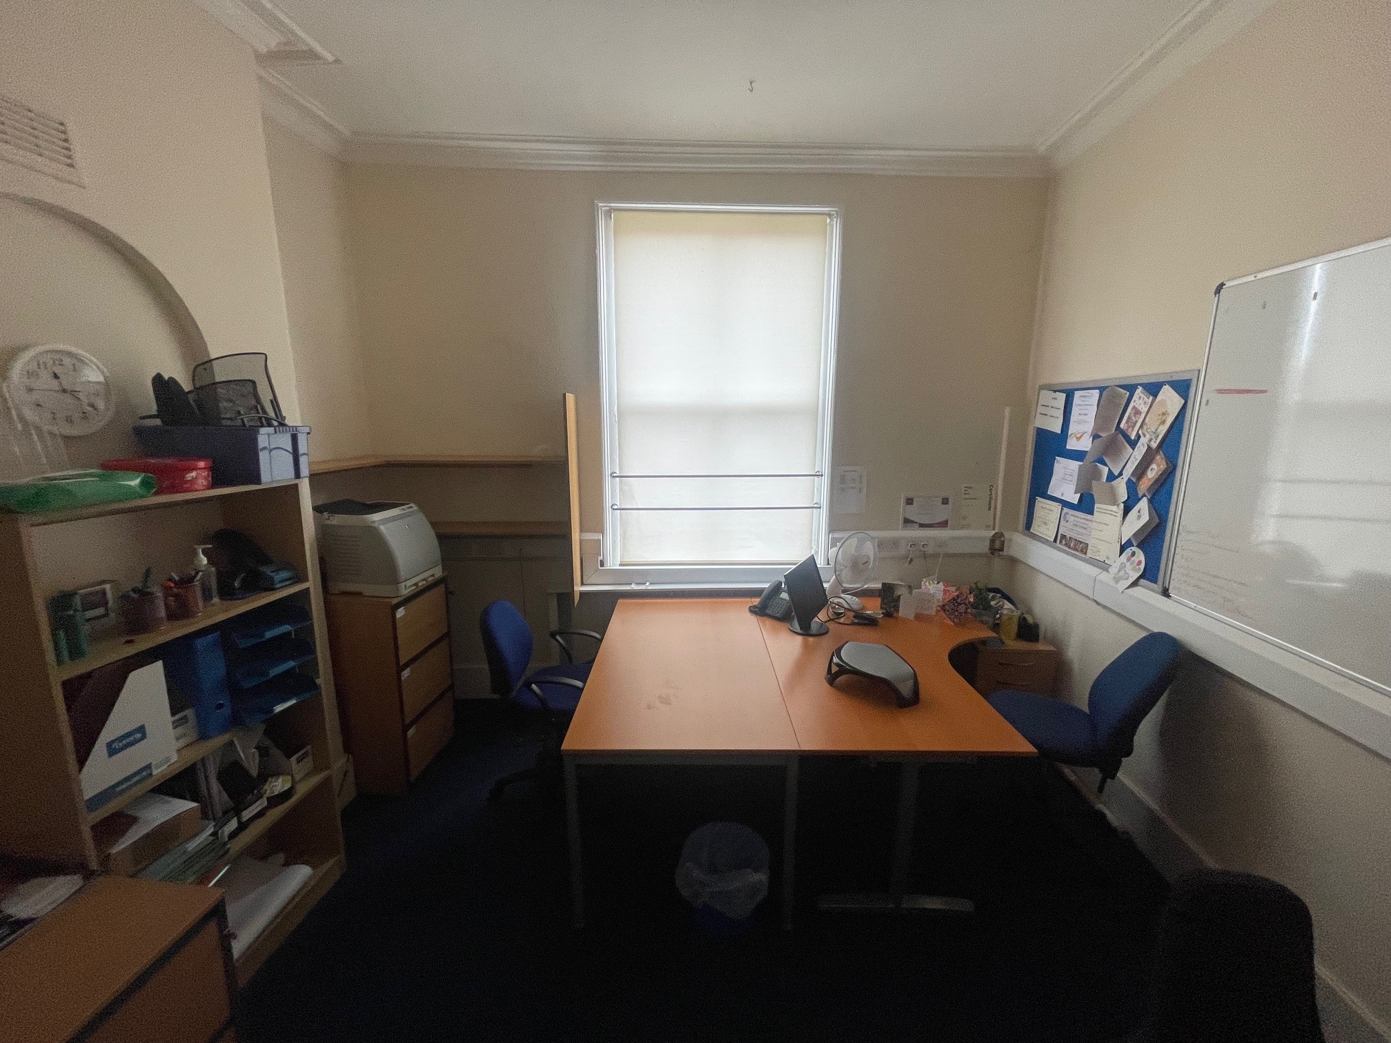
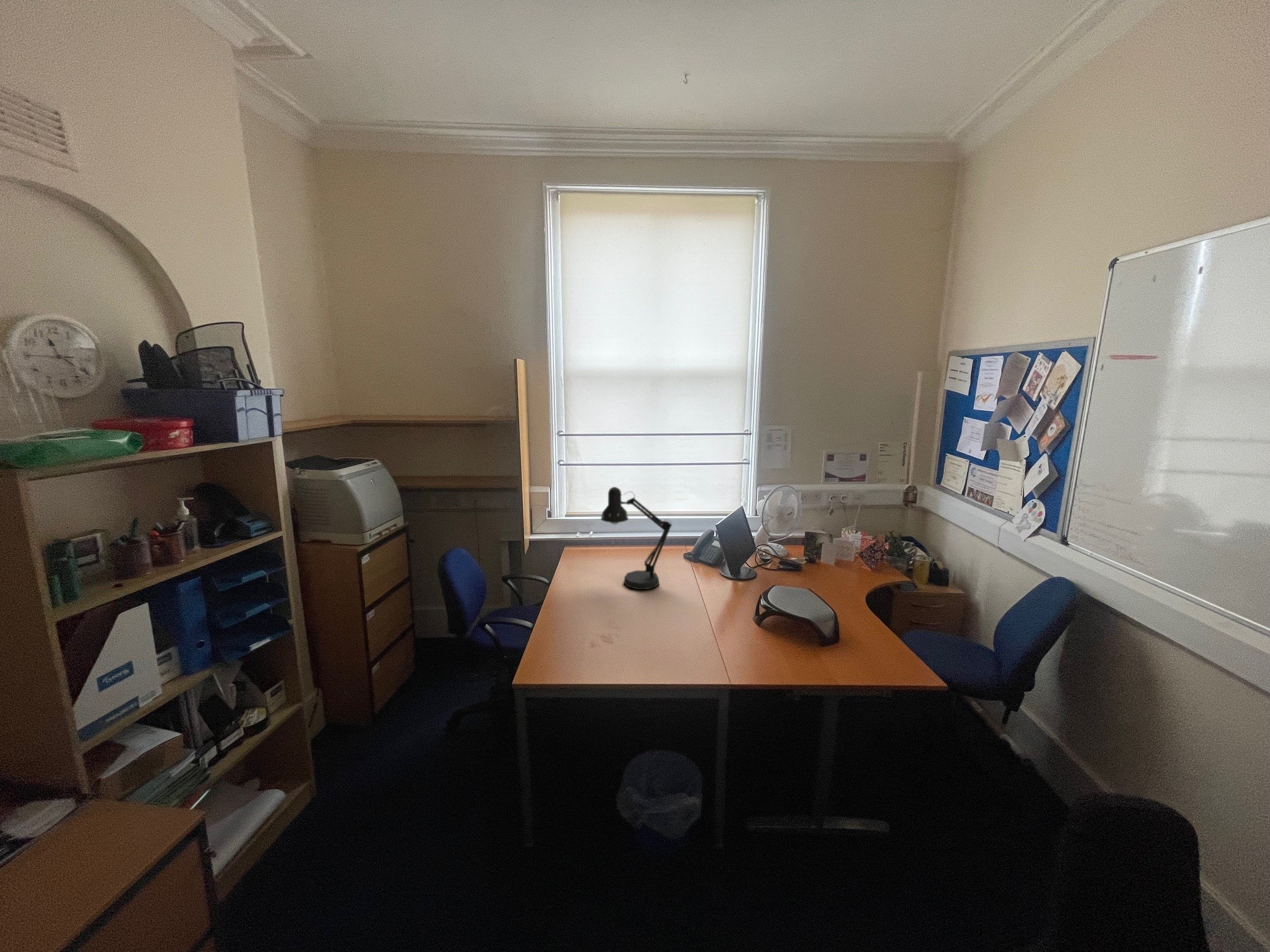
+ desk lamp (627, 520)
